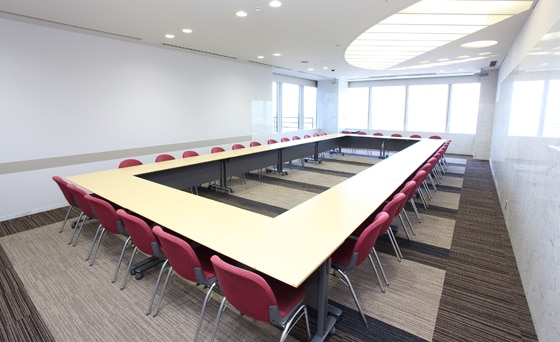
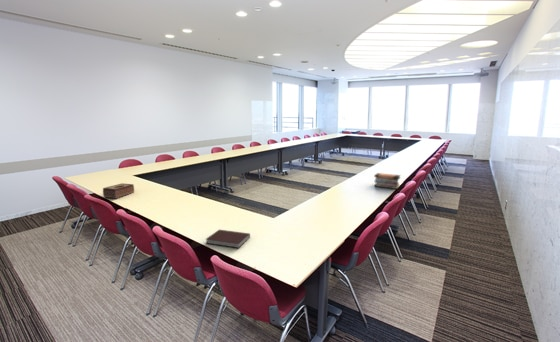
+ book stack (386, 180)
+ tissue box (119, 190)
+ notebook (228, 238)
